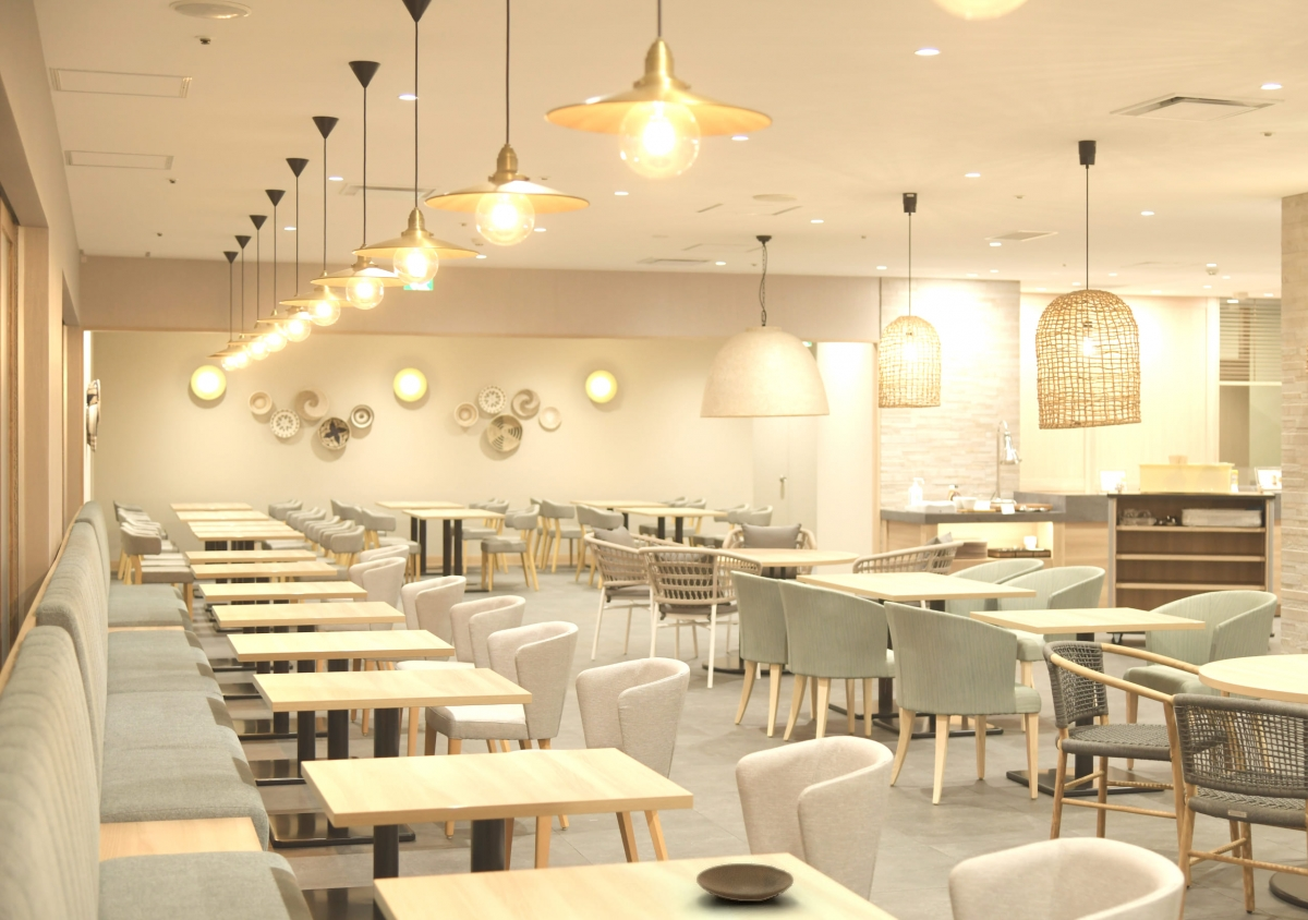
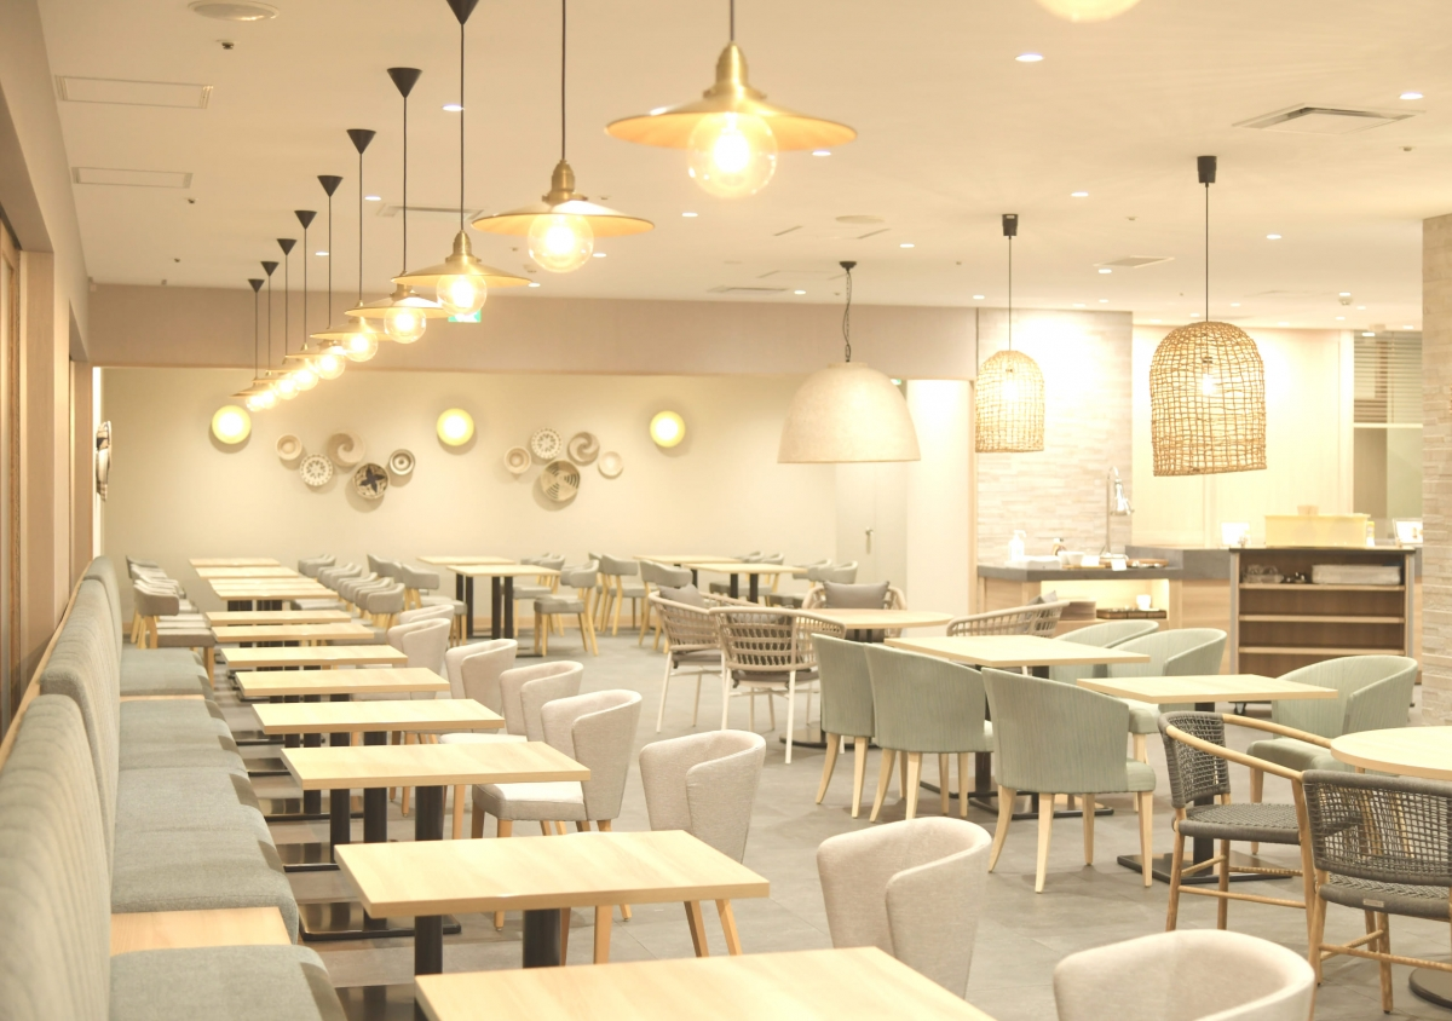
- plate (744, 885)
